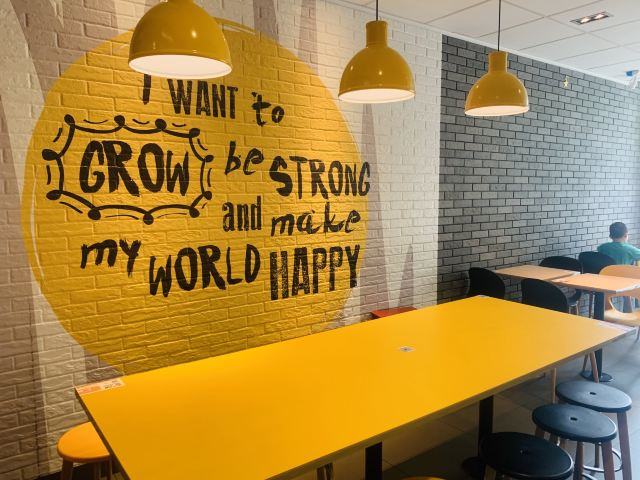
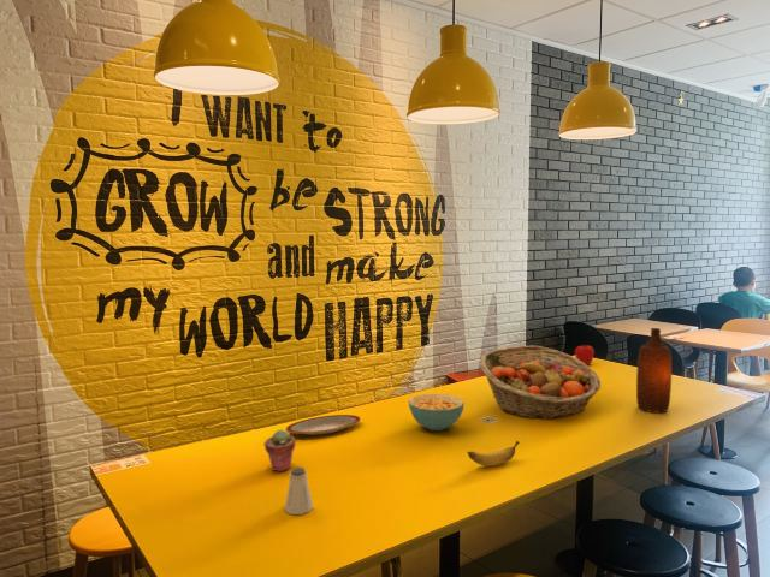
+ fruit basket (538, 380)
+ saltshaker (298, 488)
+ bottle (653, 368)
+ plate (324, 426)
+ cereal bowl (436, 415)
+ banana (494, 454)
+ apple (584, 353)
+ potted succulent (280, 448)
